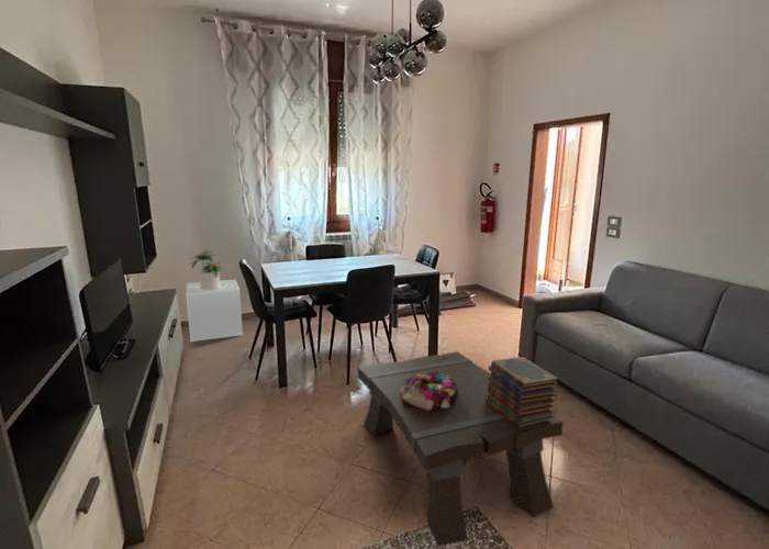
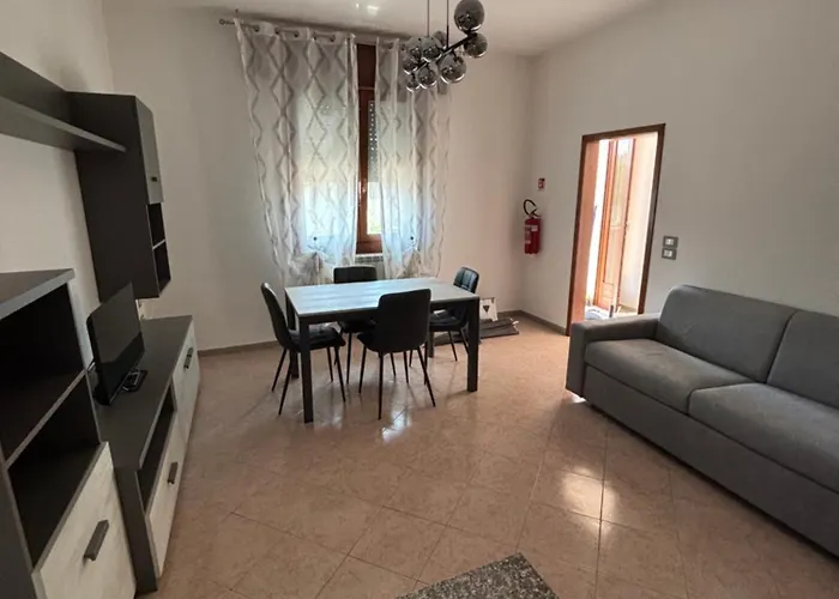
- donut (430, 385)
- potted plant (205, 269)
- storage box (214, 309)
- coffee table (445, 425)
- book stack (521, 390)
